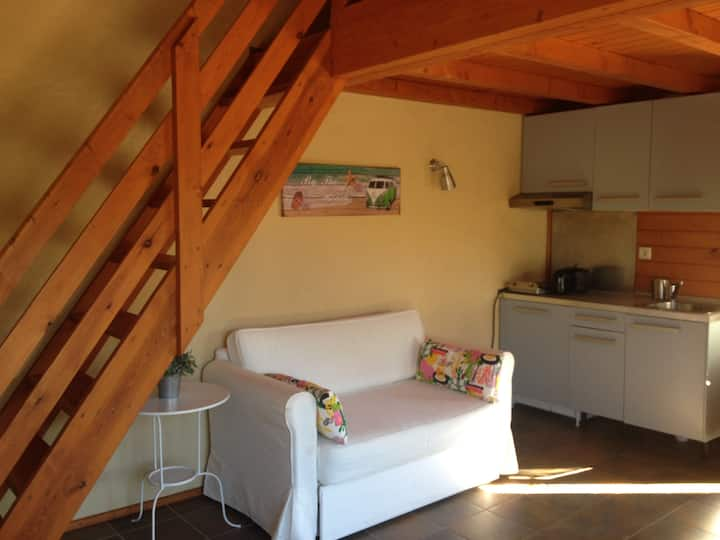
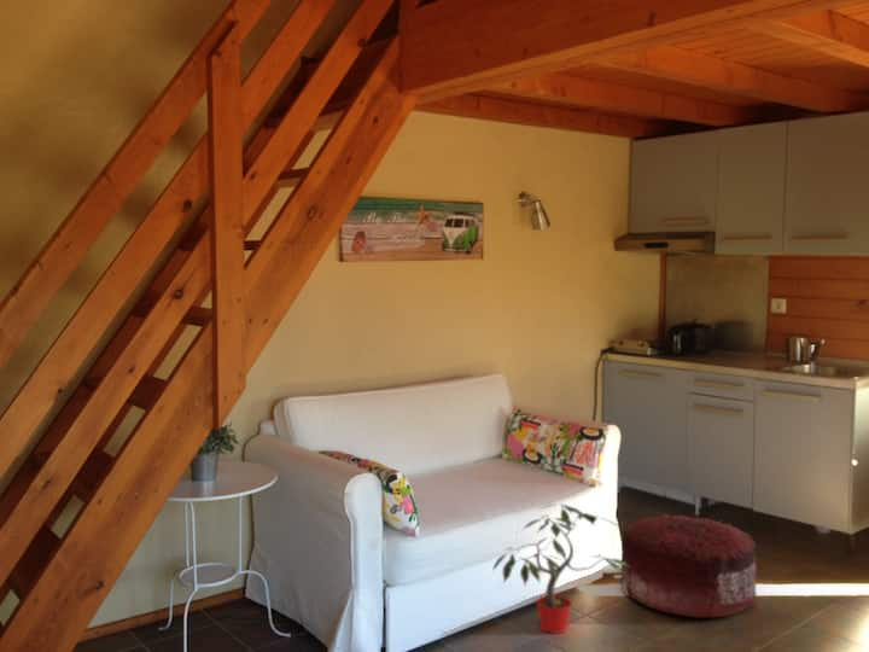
+ potted plant (562, 569)
+ pouf (687, 559)
